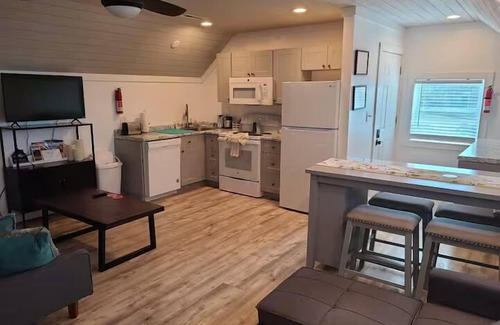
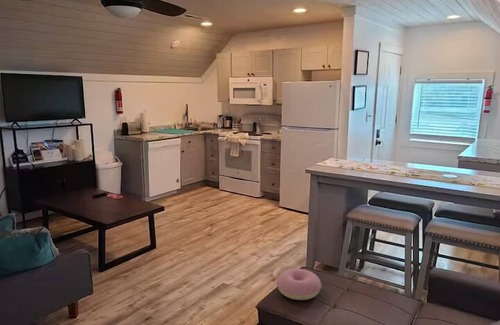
+ cushion (298, 283)
